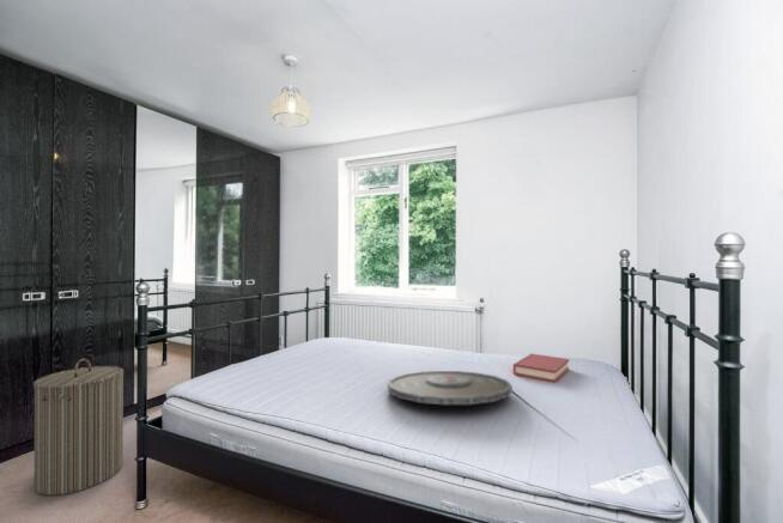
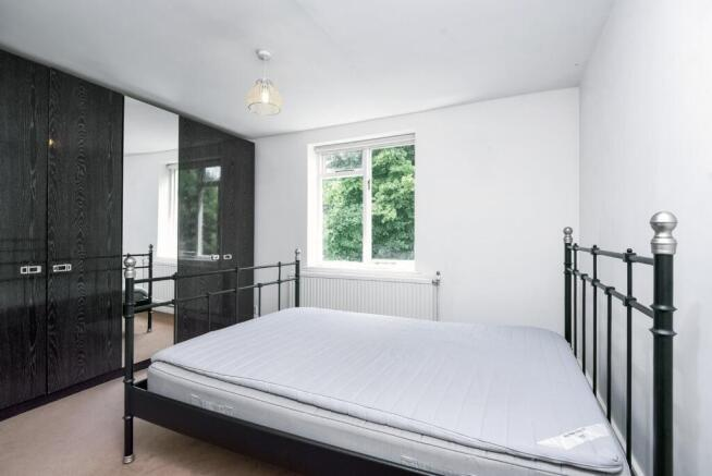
- hardback book (541, 366)
- serving tray (448, 385)
- laundry hamper (80, 416)
